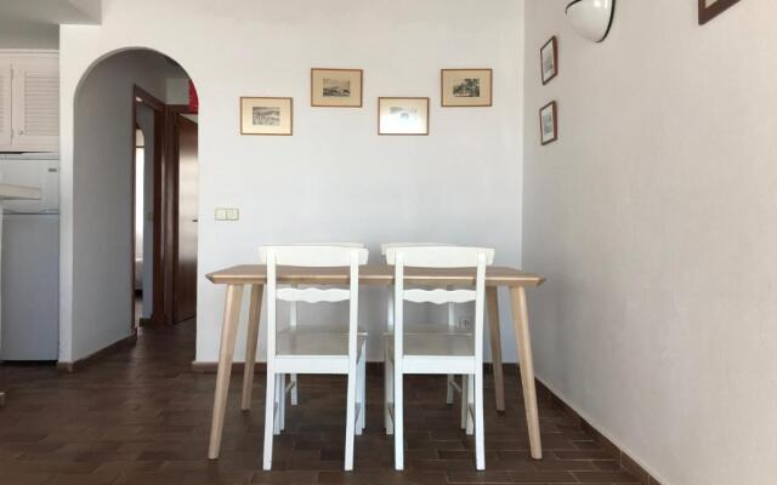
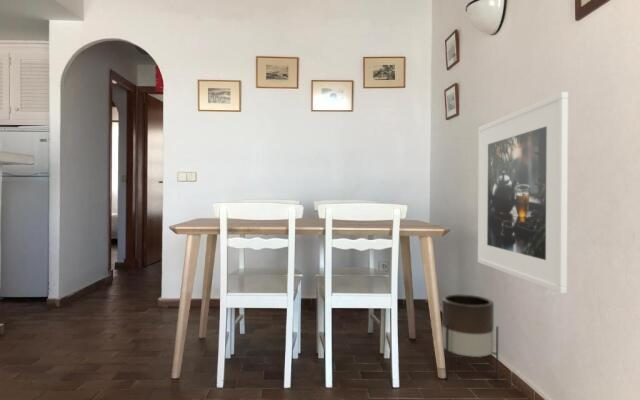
+ planter (466, 336)
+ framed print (514, 194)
